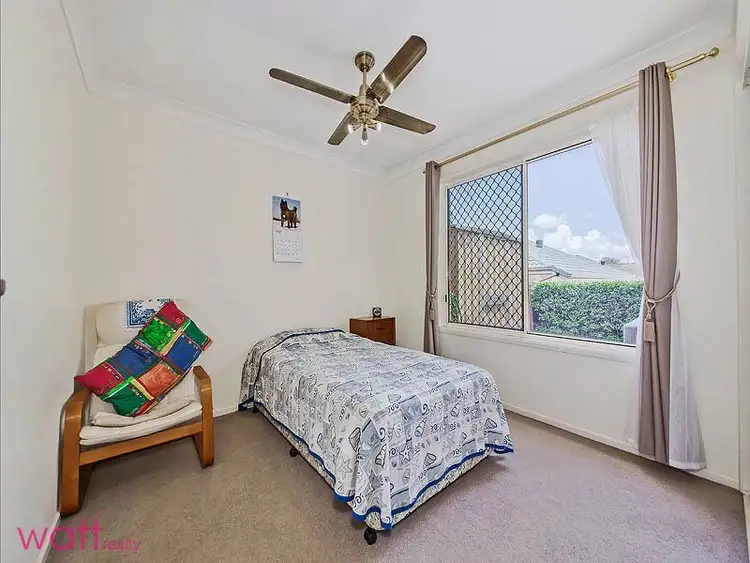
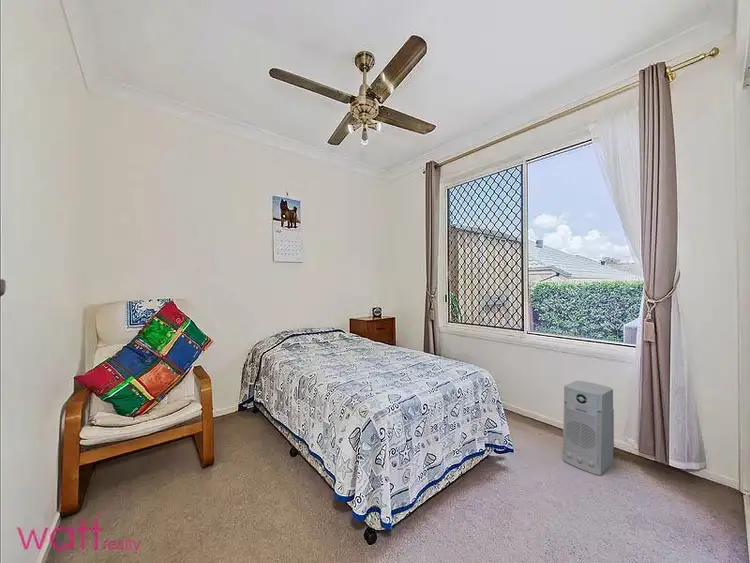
+ air purifier (588, 424)
